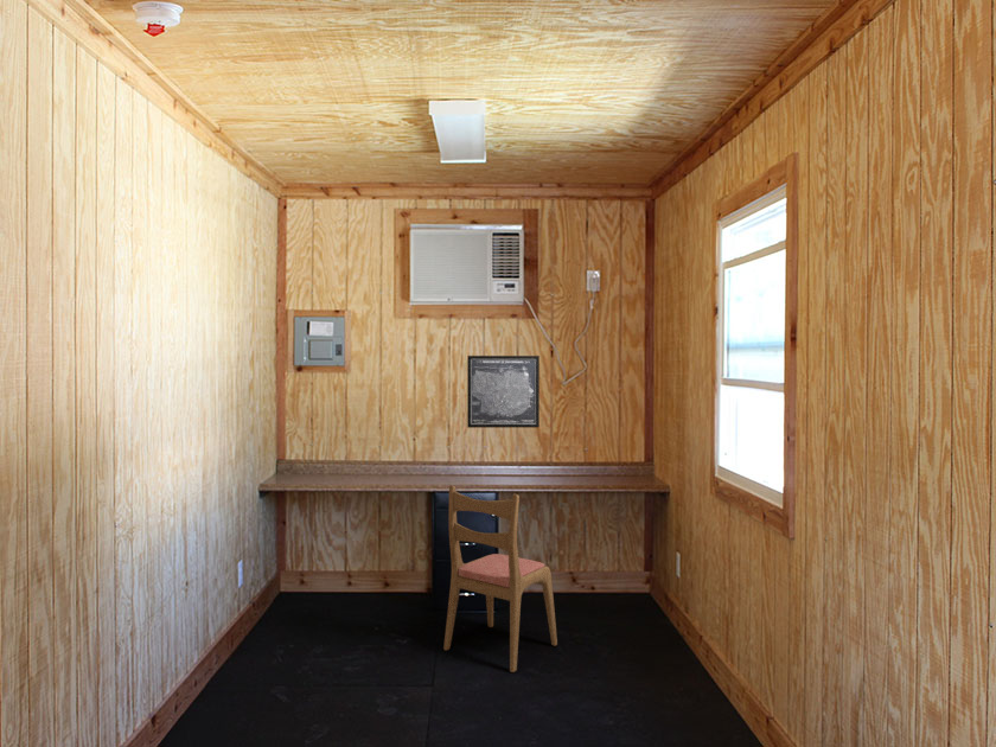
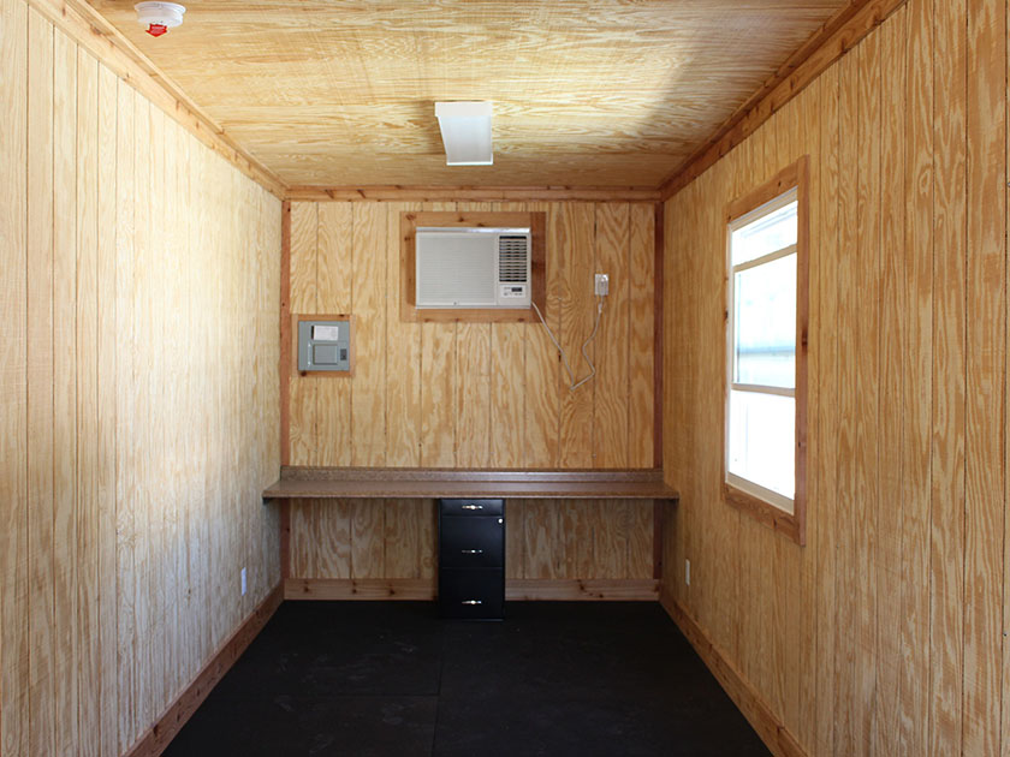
- dining chair (500, 566)
- wall art (503, 391)
